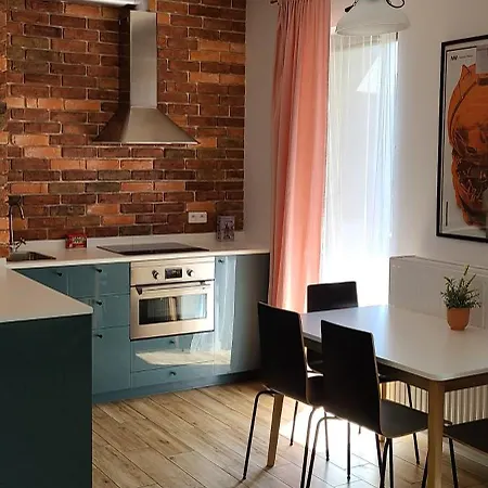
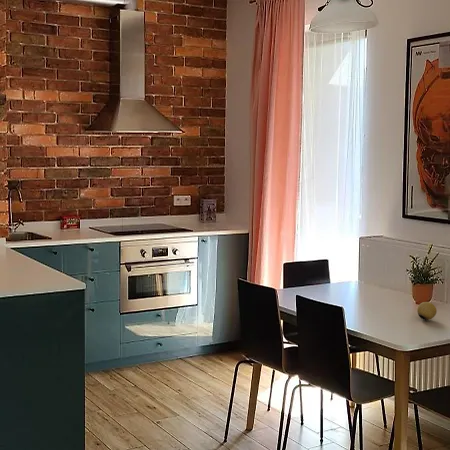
+ fruit (426, 310)
